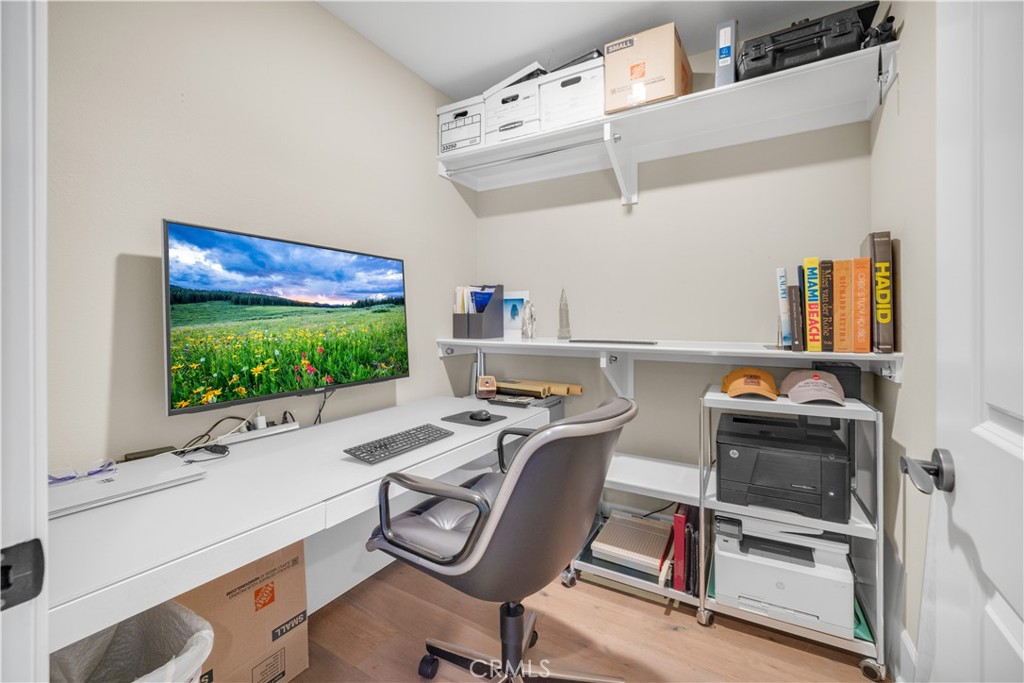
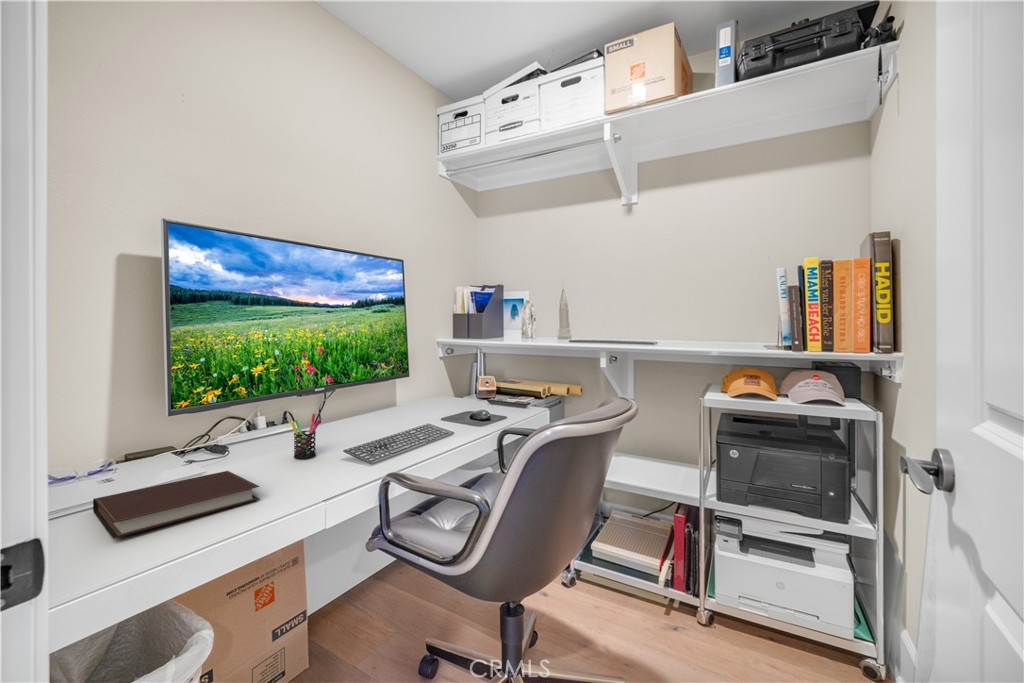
+ notebook (179, 498)
+ pen holder (304, 435)
